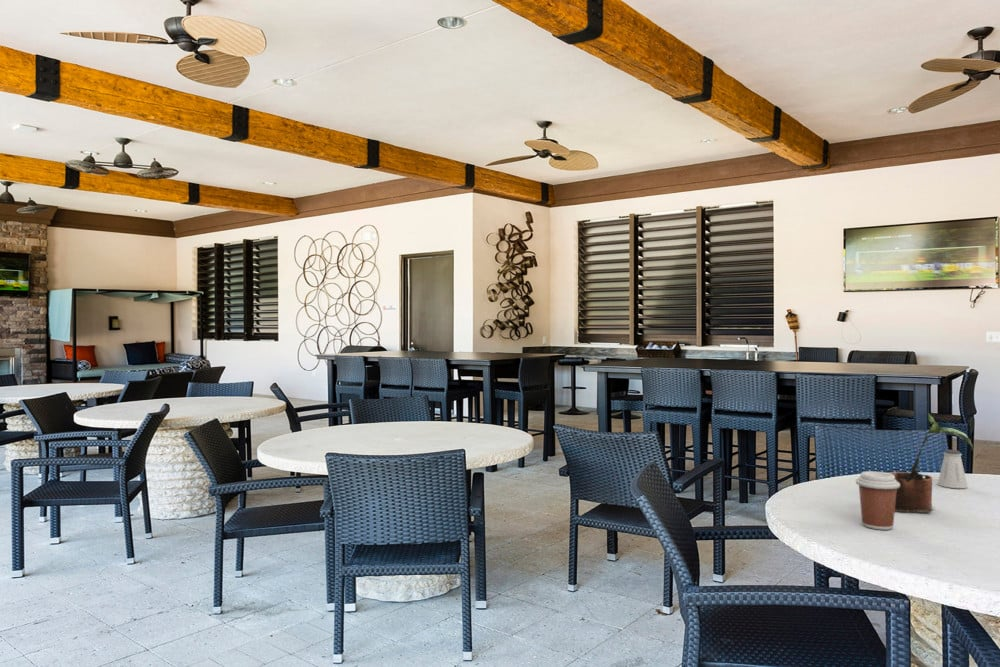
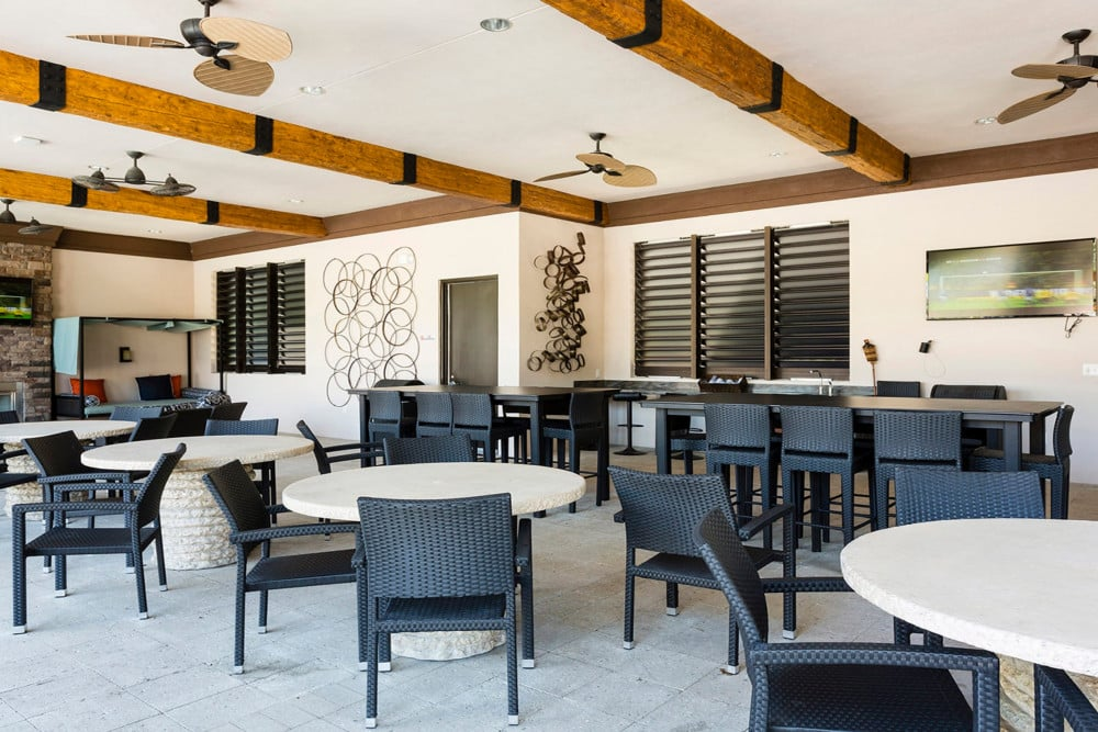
- coffee cup (877, 500)
- potted plant (919, 458)
- saltshaker (952, 468)
